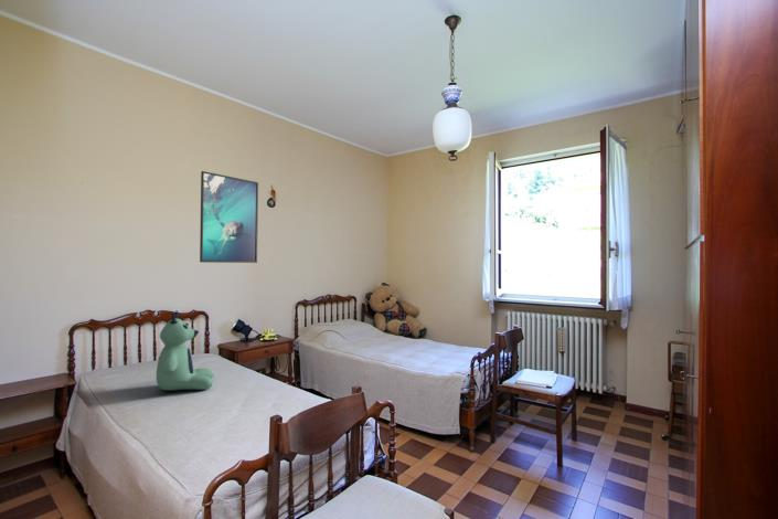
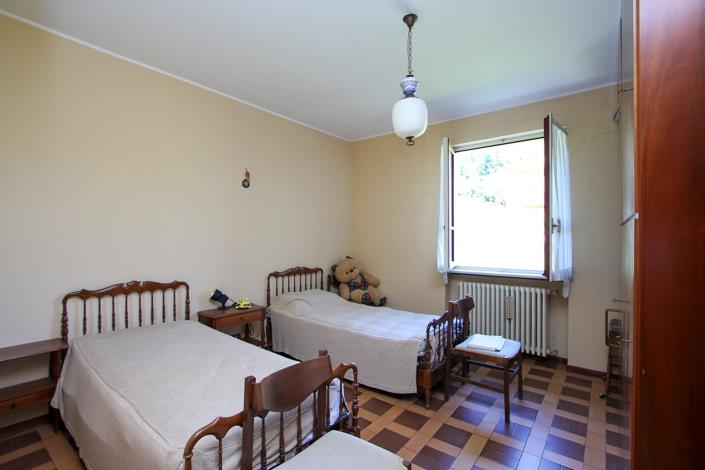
- bear (186, 349)
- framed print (231, 220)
